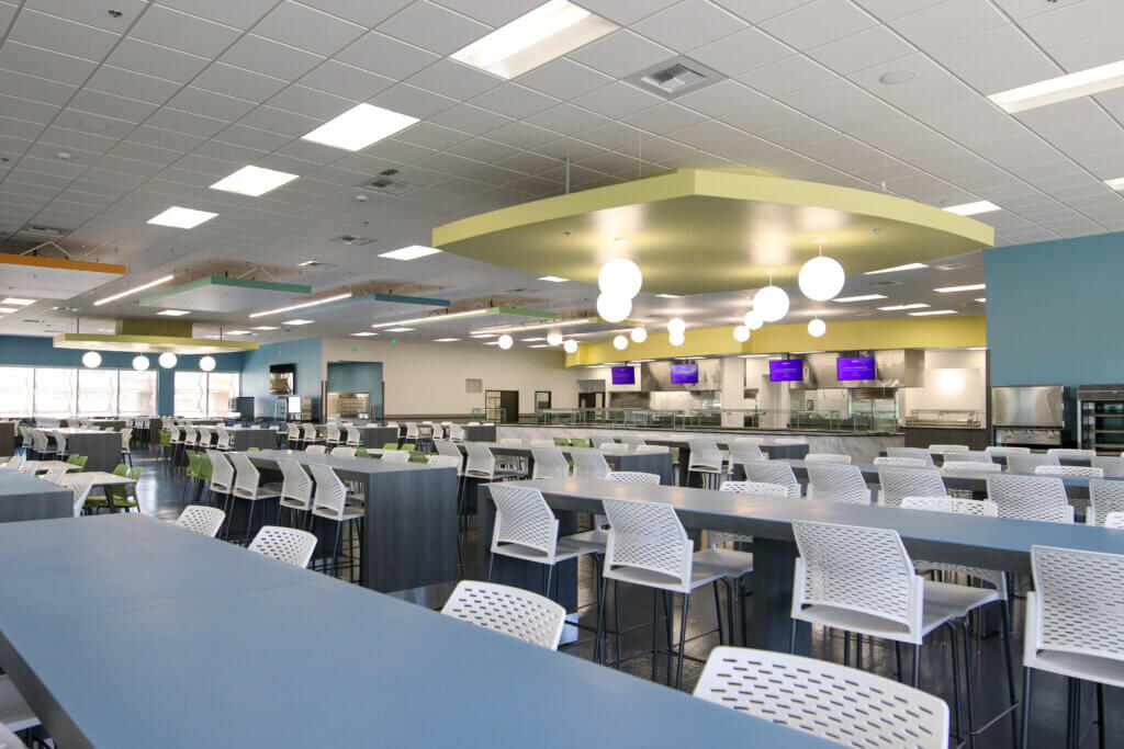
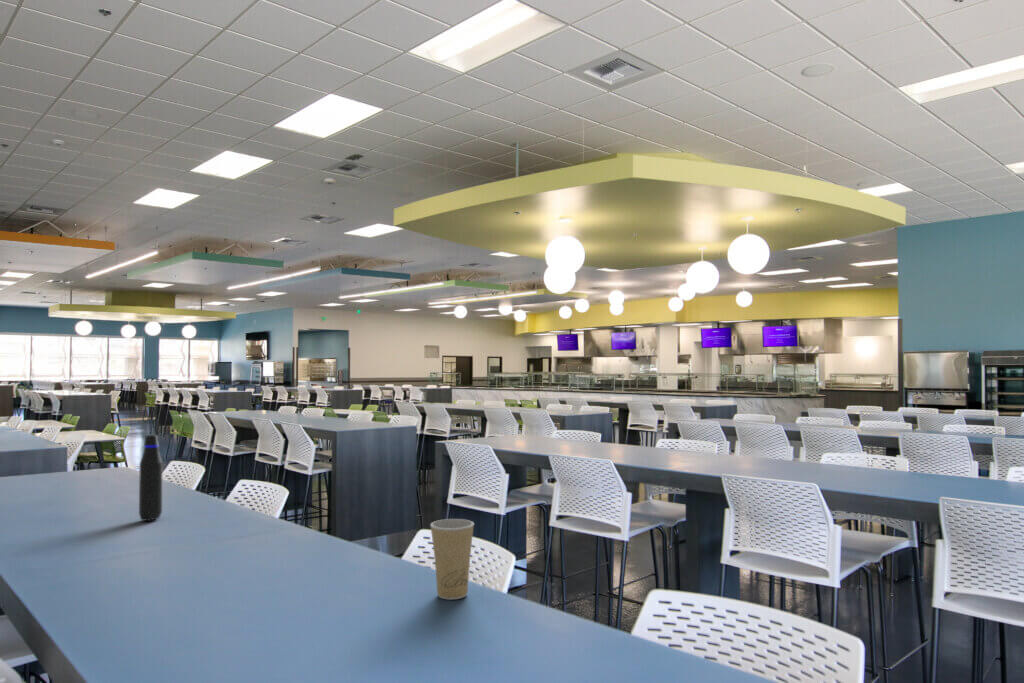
+ paper cup (452, 559)
+ water bottle (150, 477)
